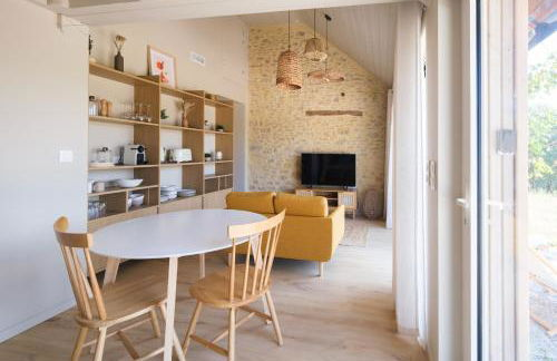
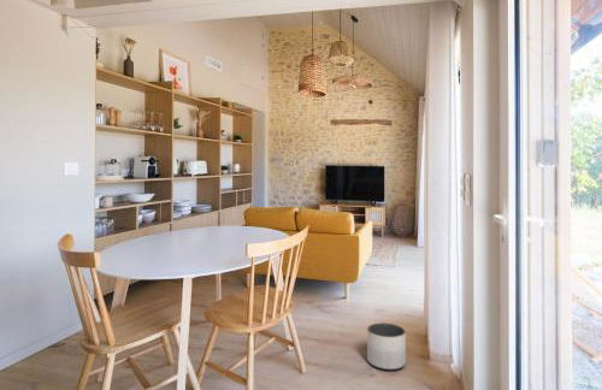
+ planter (385, 345)
